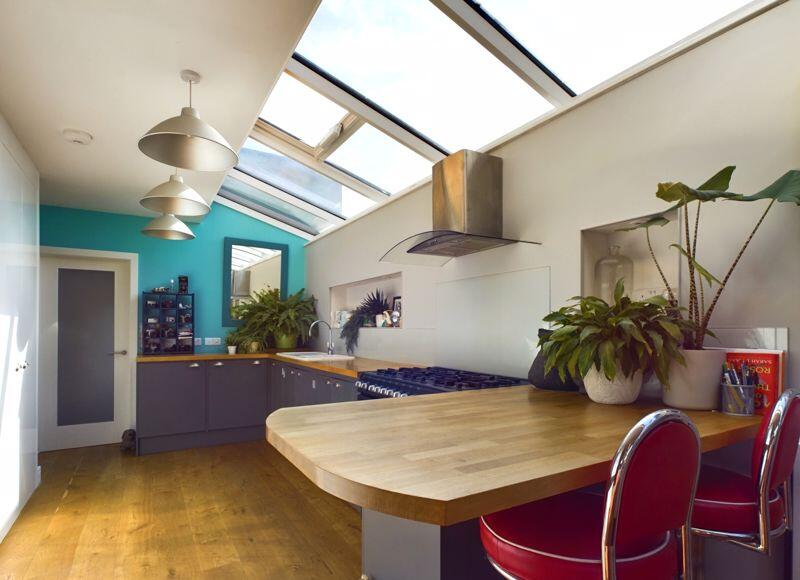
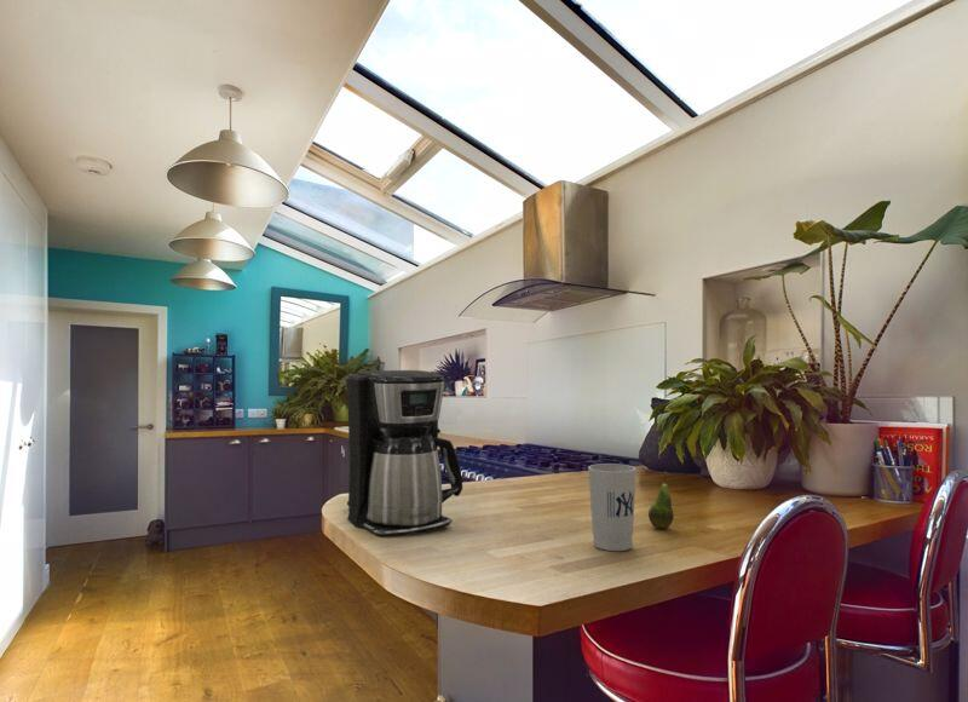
+ cup (612, 506)
+ fruit (661, 500)
+ coffee maker (403, 443)
